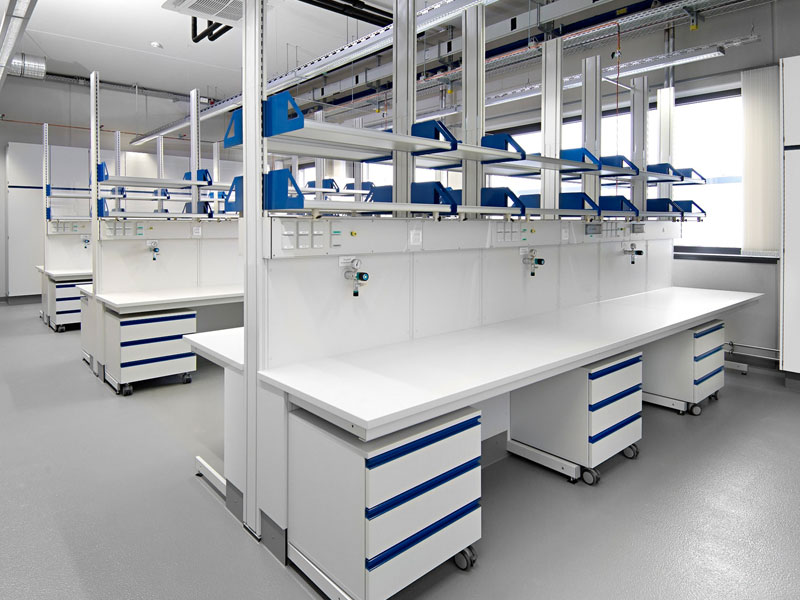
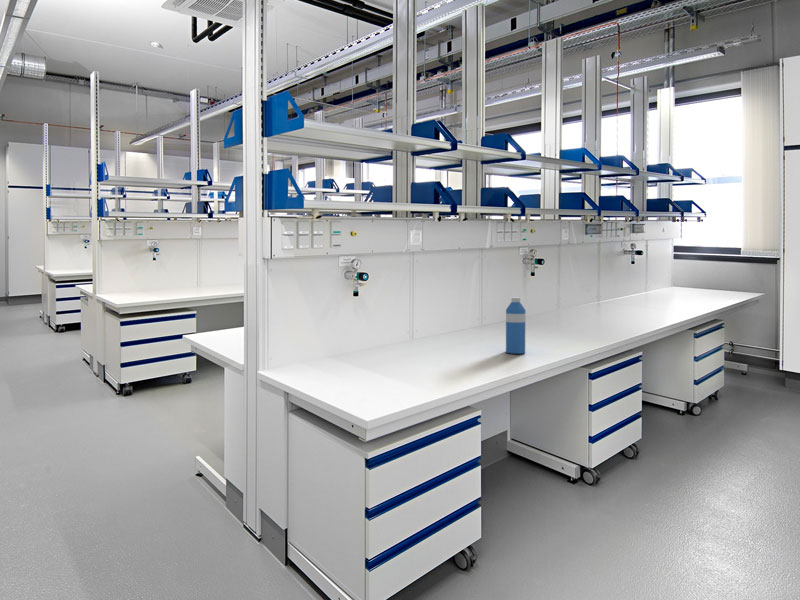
+ water bottle (515, 325)
